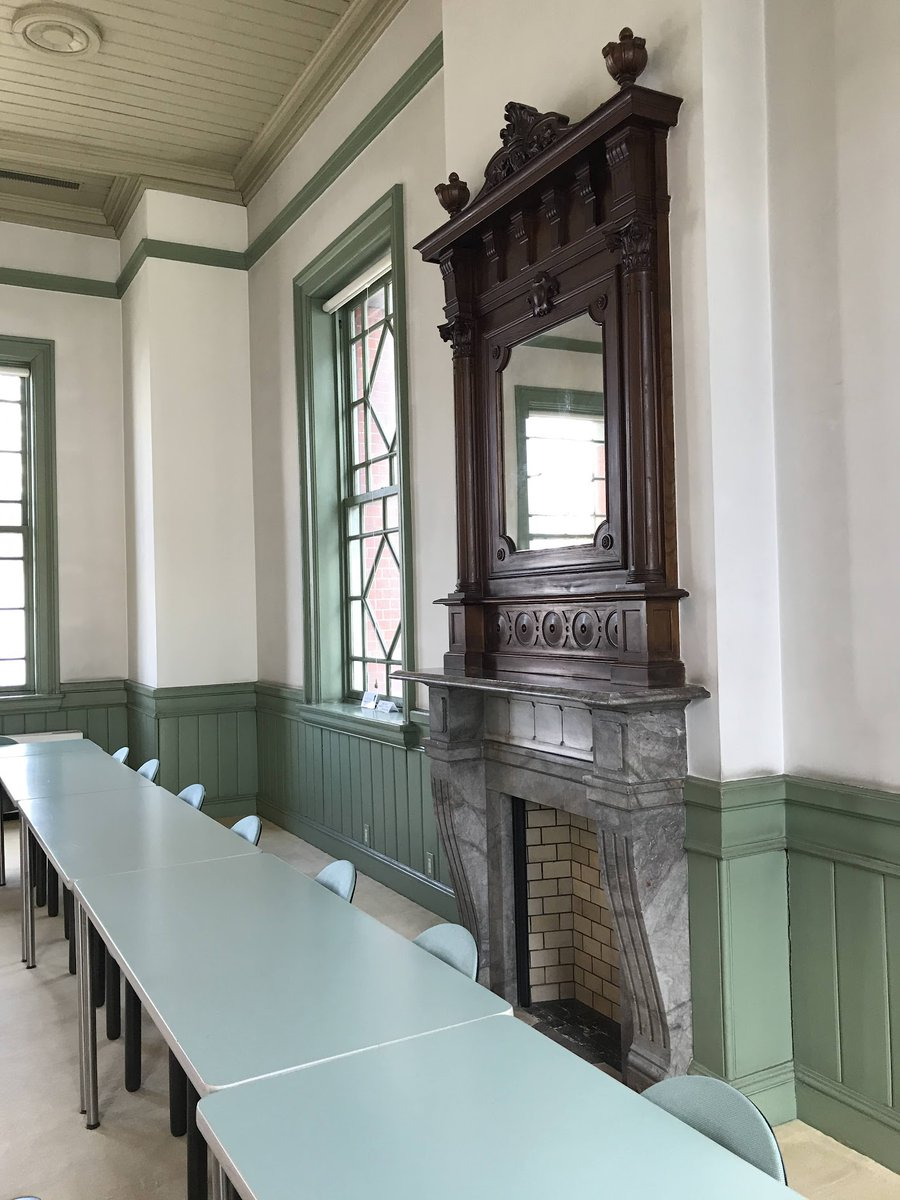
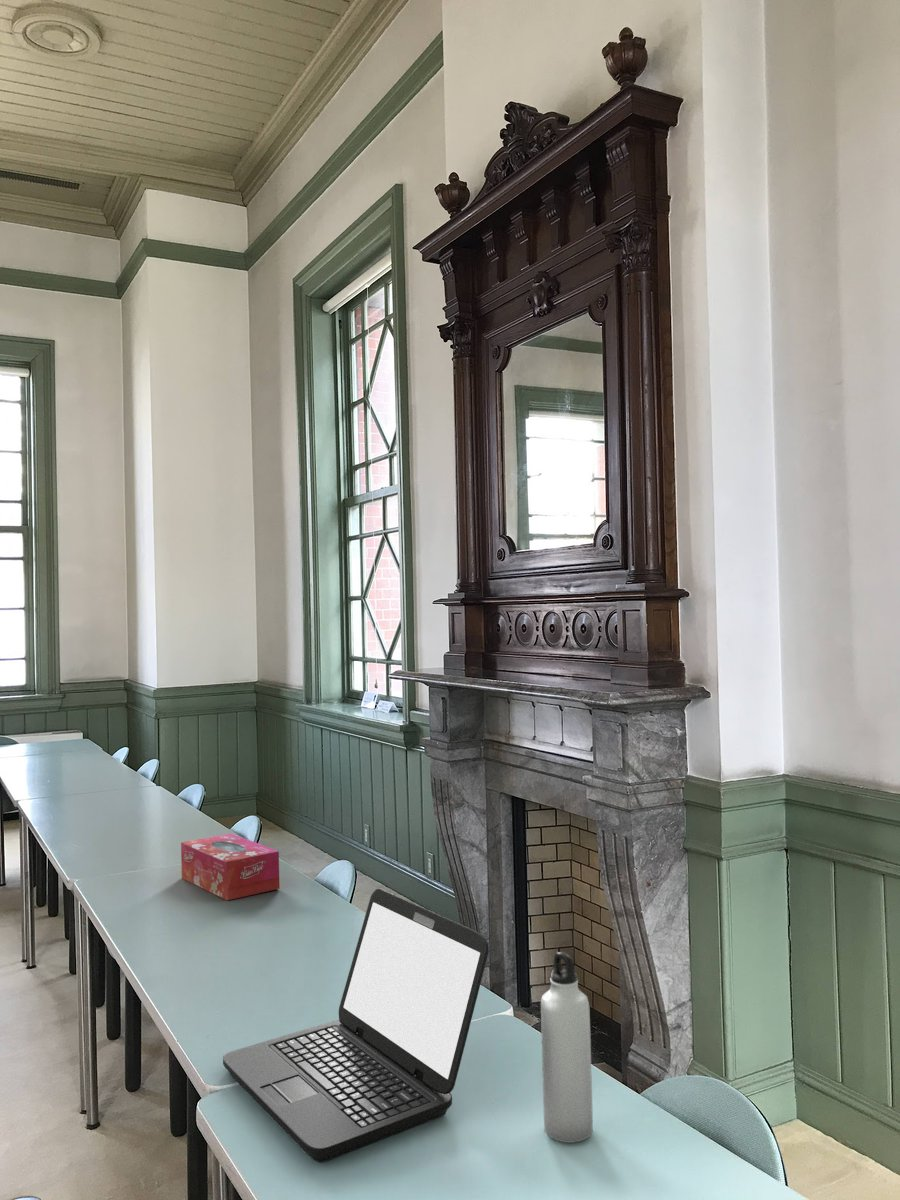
+ water bottle (565, 1042)
+ tissue box (229, 864)
+ laptop (350, 1005)
